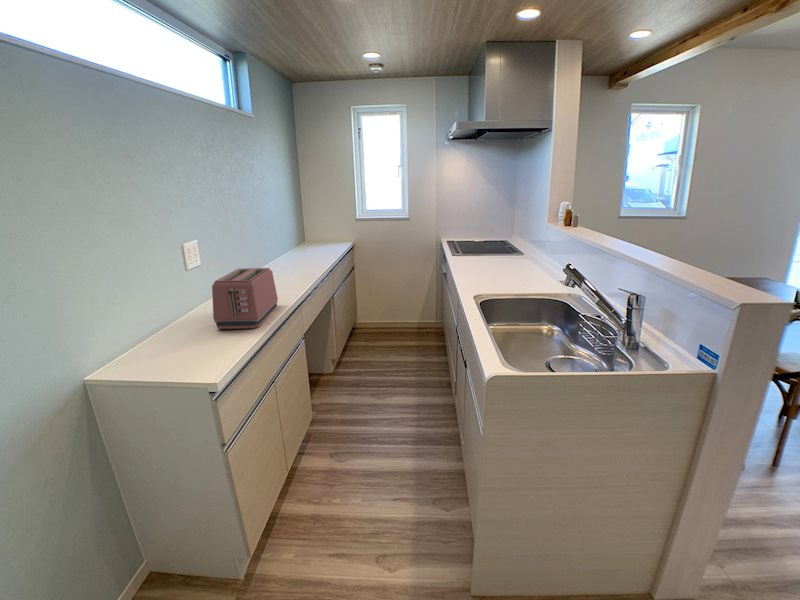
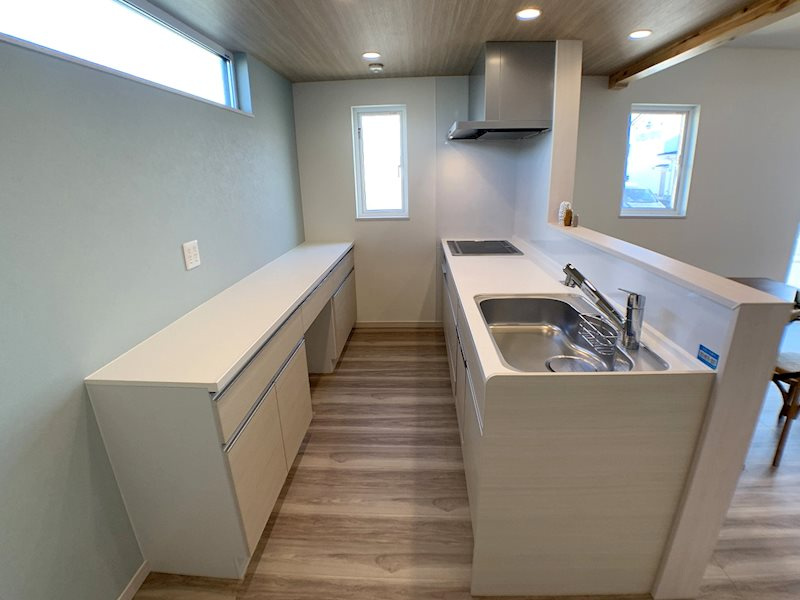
- toaster (245, 296)
